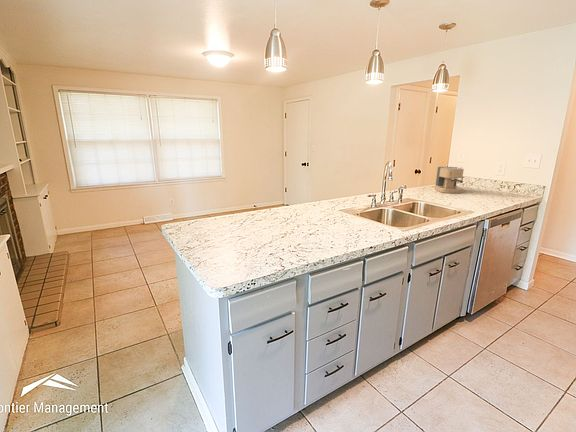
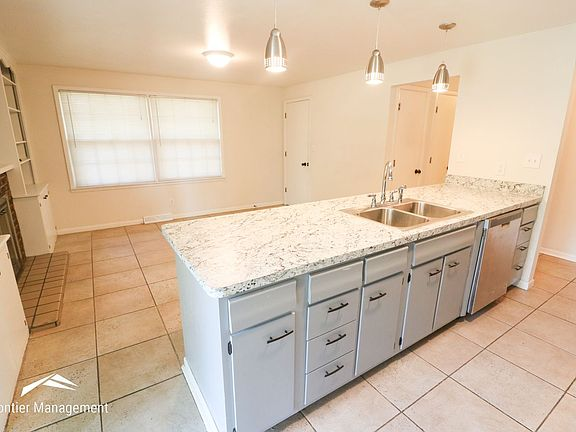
- coffee maker (451, 179)
